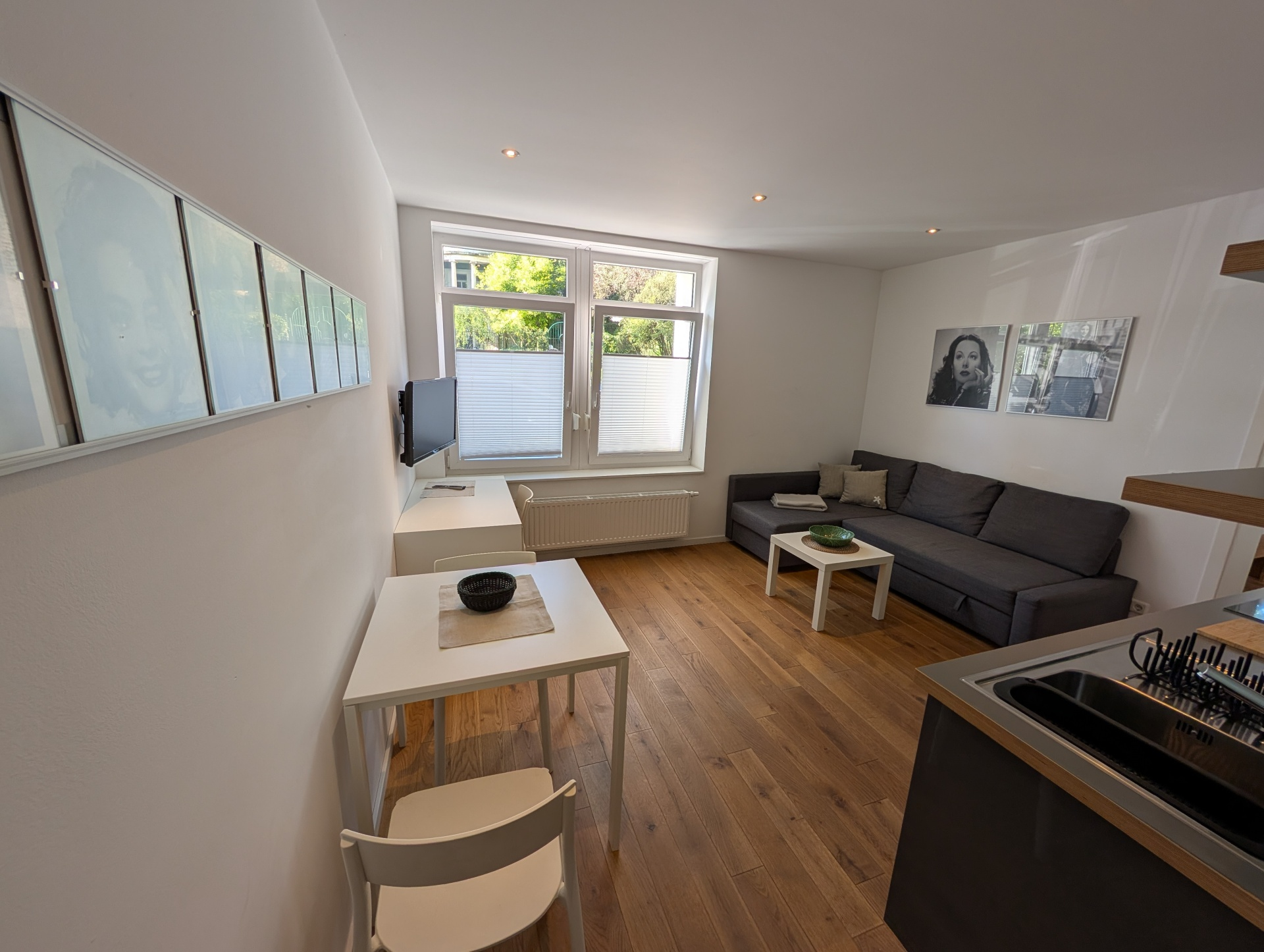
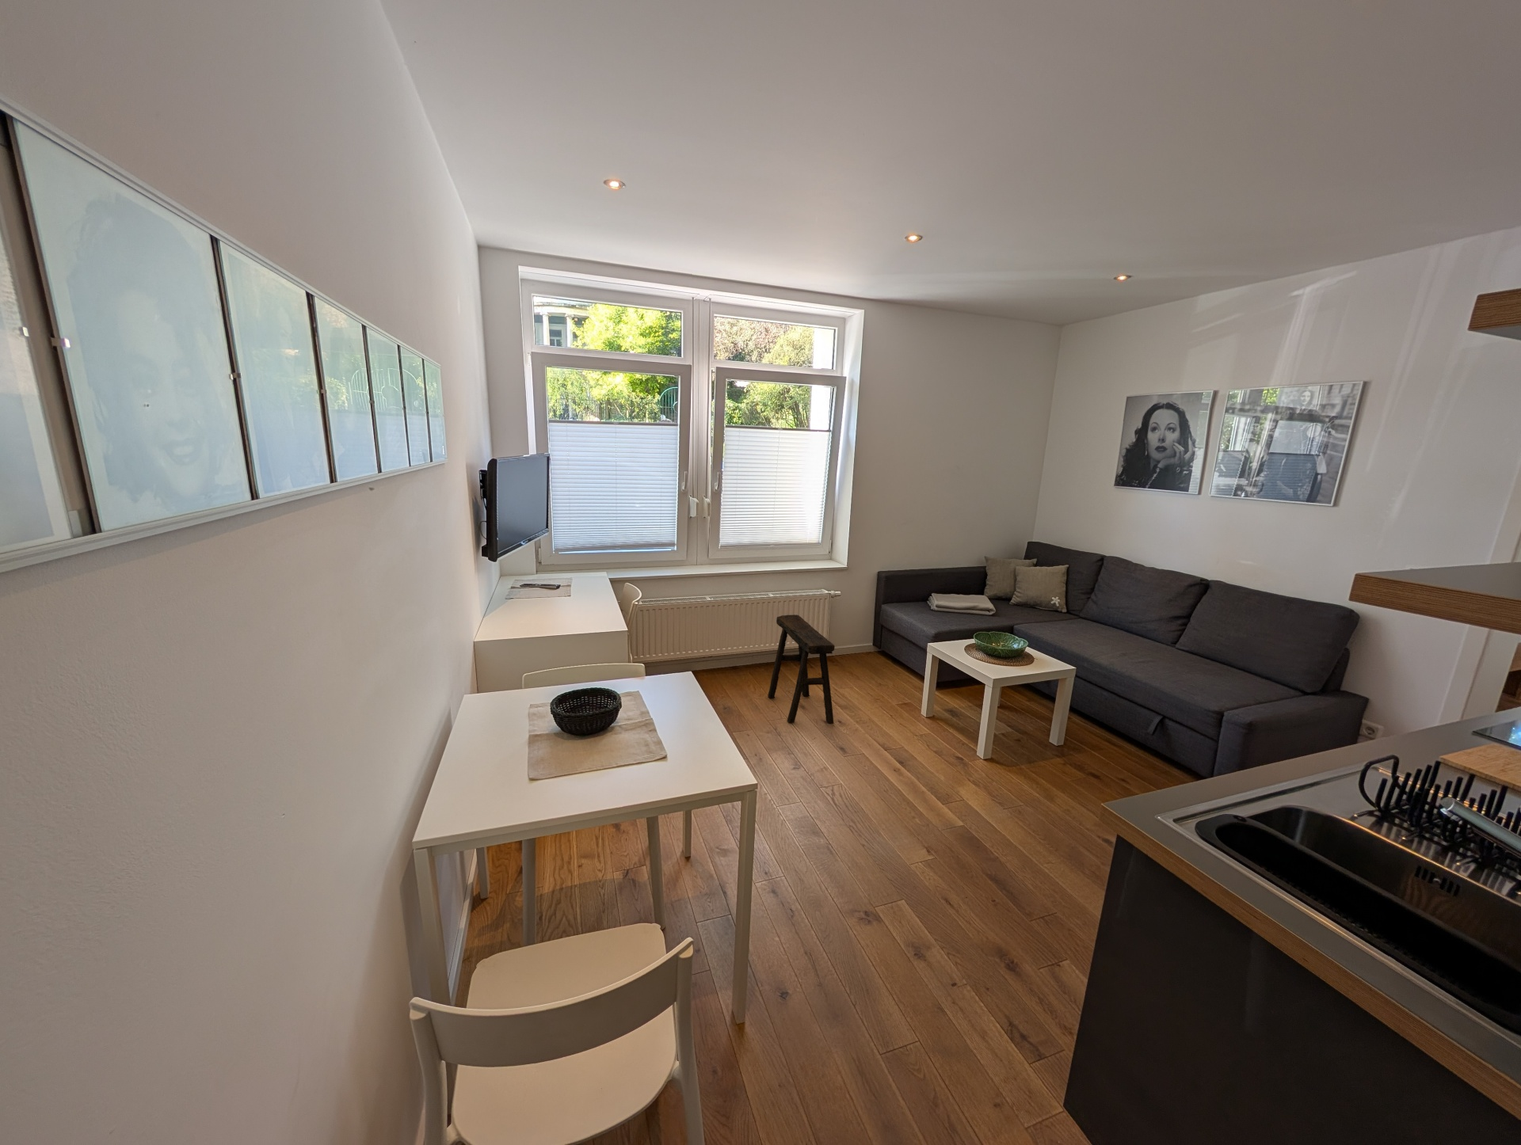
+ stool (801, 669)
